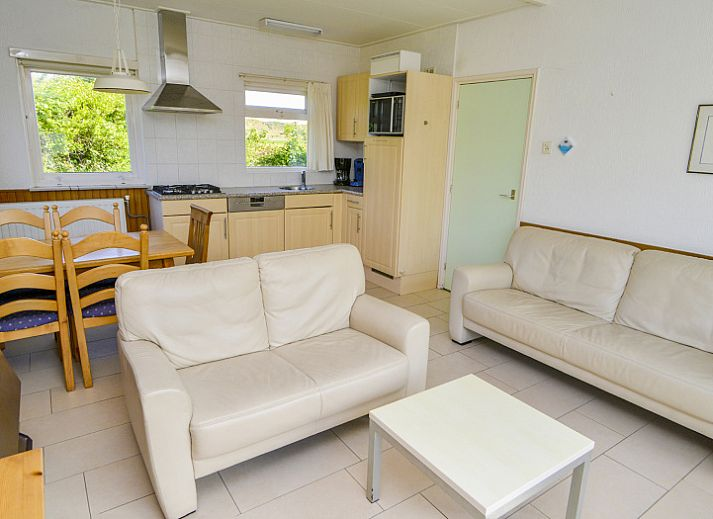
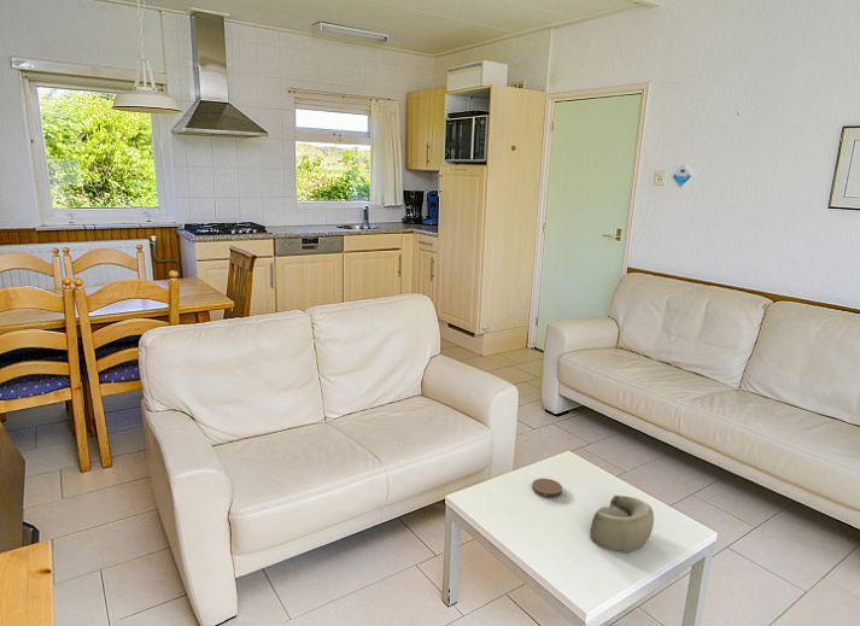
+ coaster (546, 487)
+ decorative bowl (622, 521)
